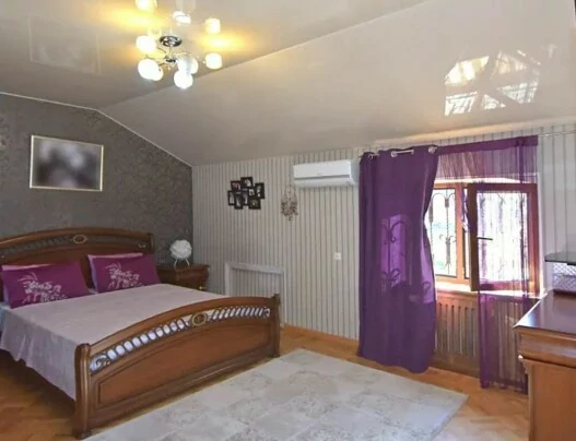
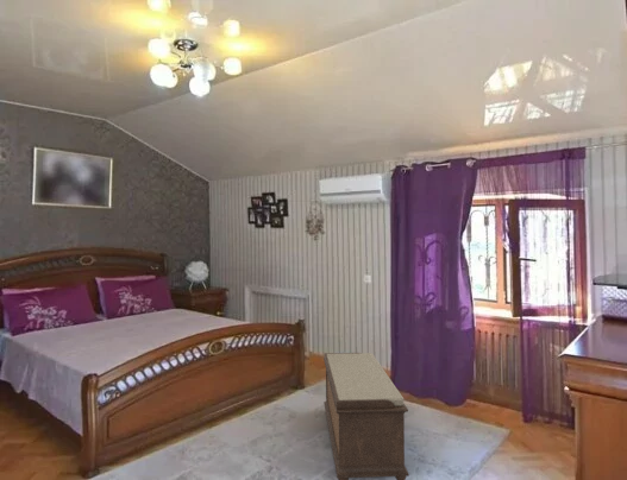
+ bench (358, 408)
